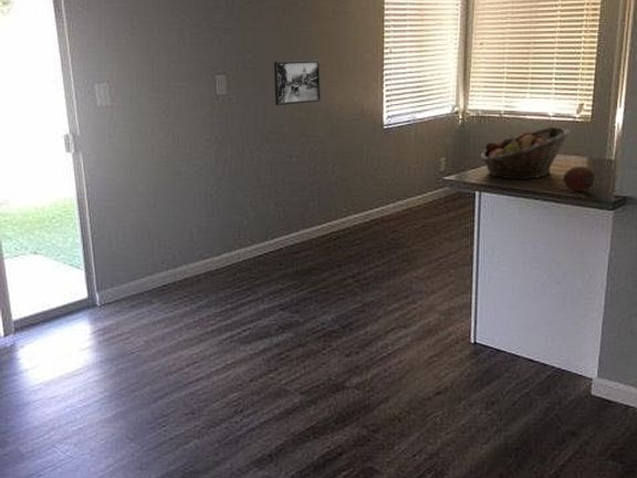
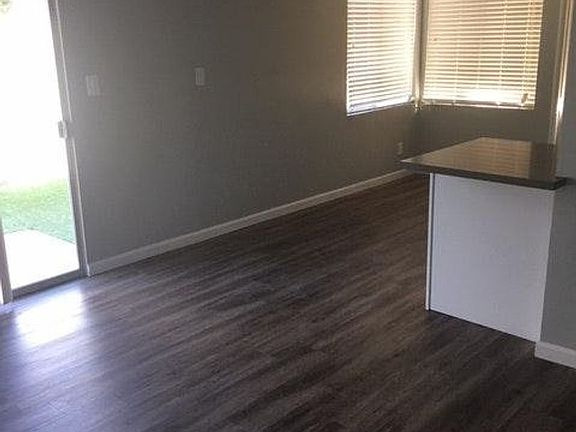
- fruit basket (523, 150)
- fruit (578, 178)
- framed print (297, 82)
